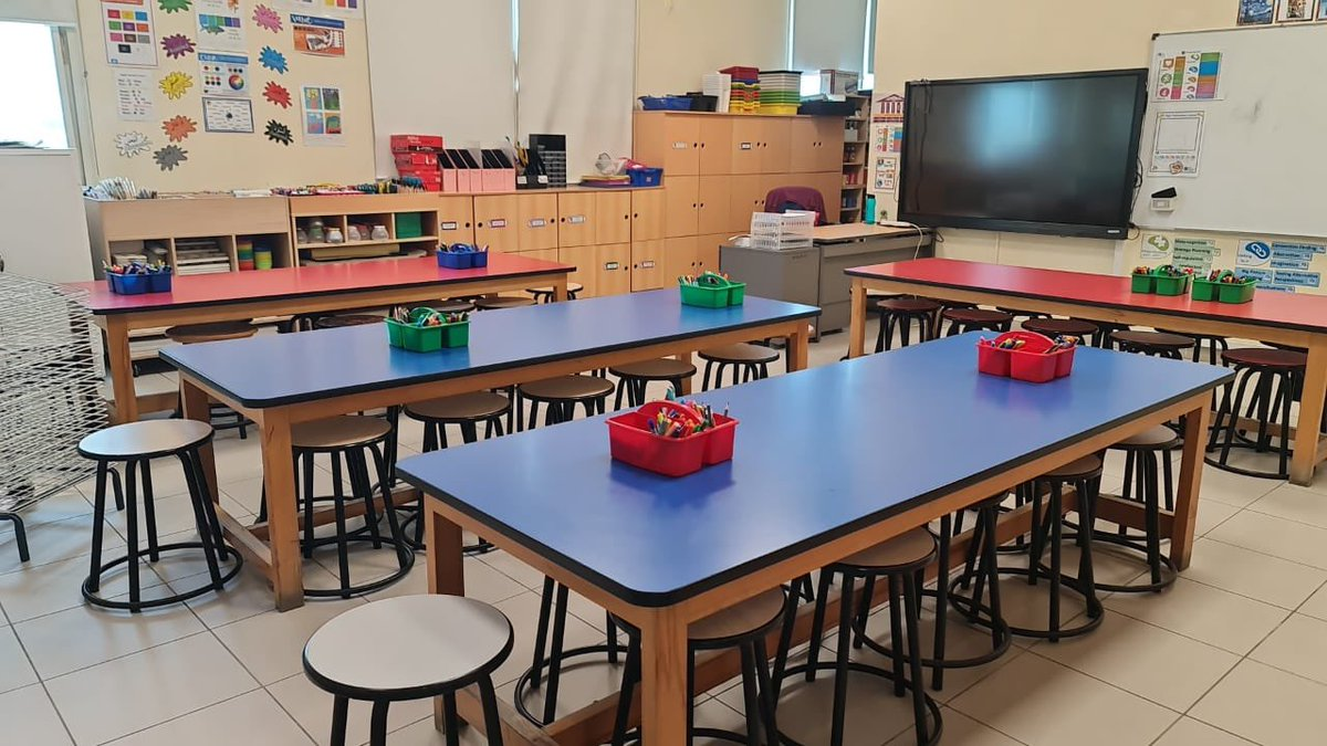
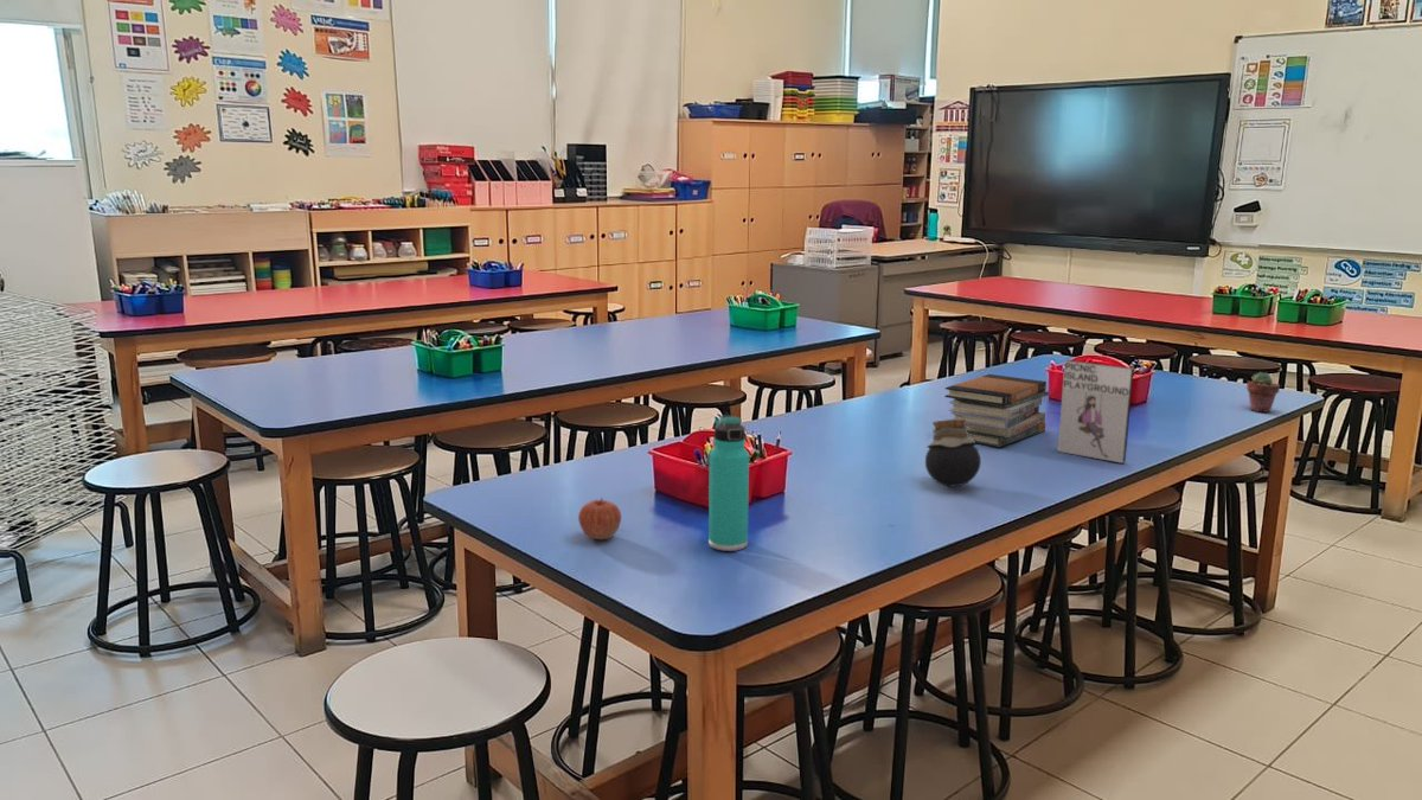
+ jar (954, 452)
+ potted succulent (1262, 391)
+ apple (600, 517)
+ thermos bottle (729, 481)
+ book stack (995, 409)
+ book (1094, 410)
